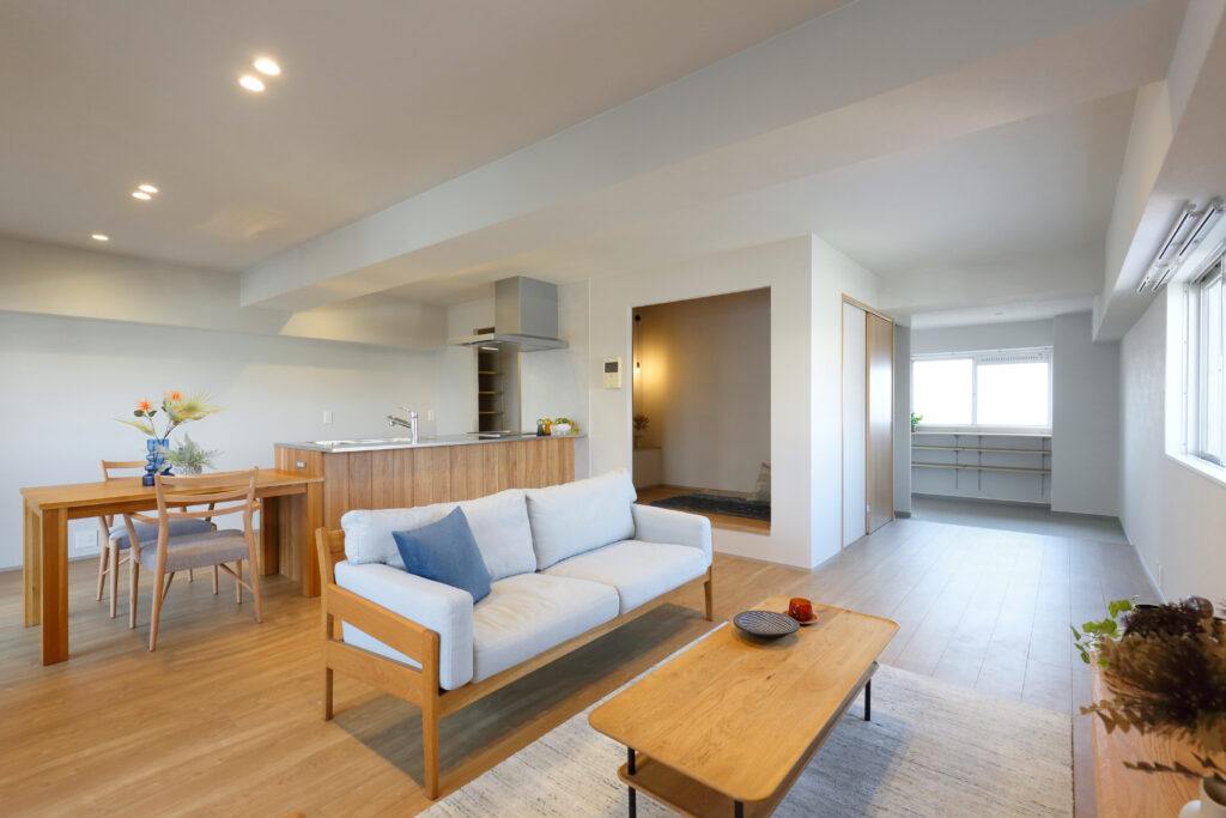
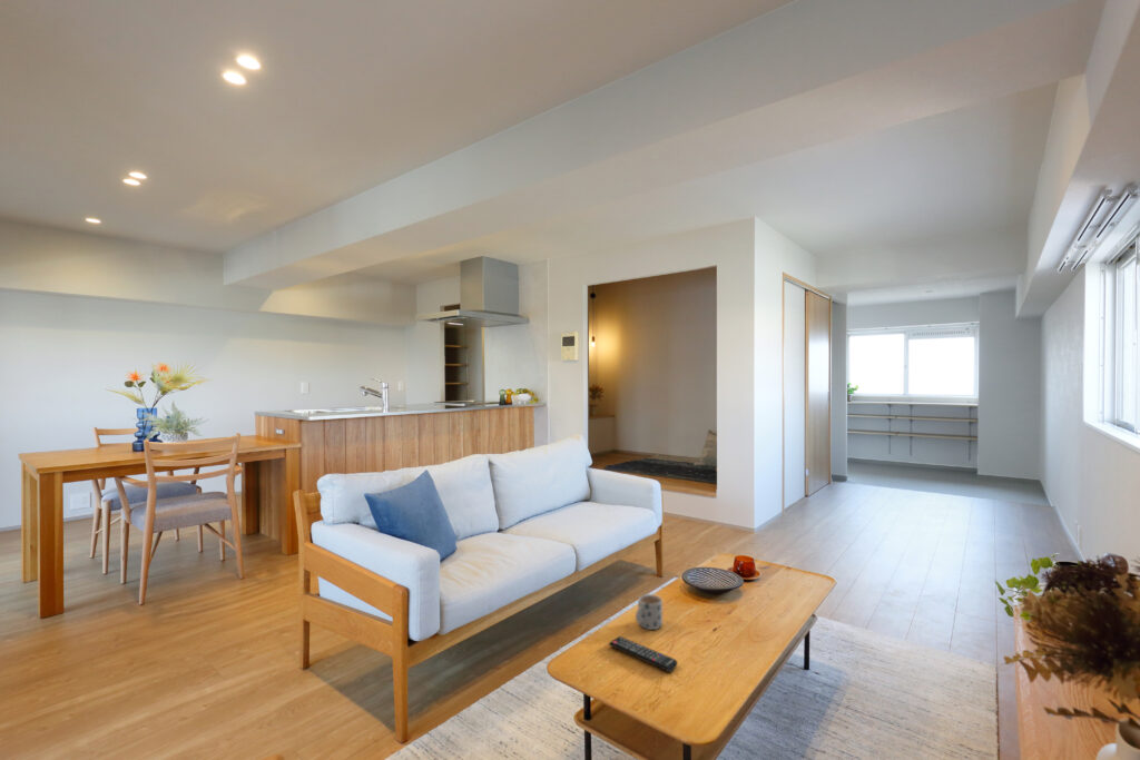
+ mug (647, 613)
+ remote control (641, 653)
